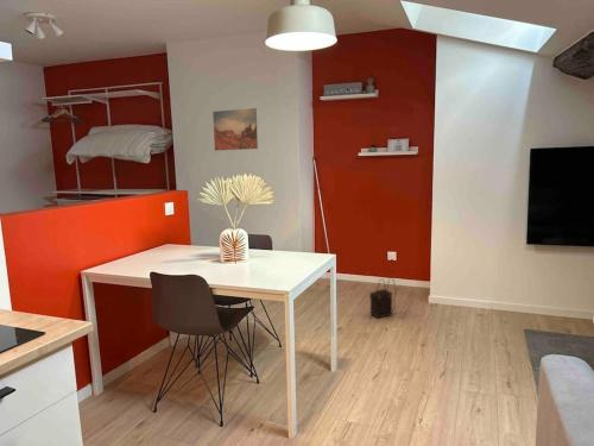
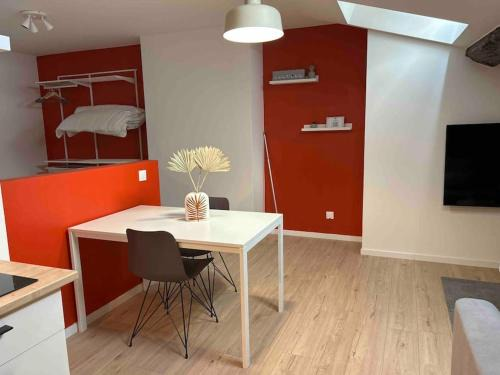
- satchel (383, 296)
- wall art (234, 130)
